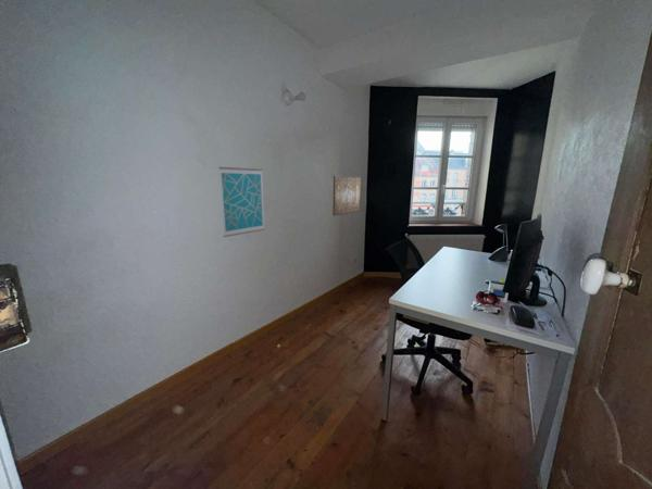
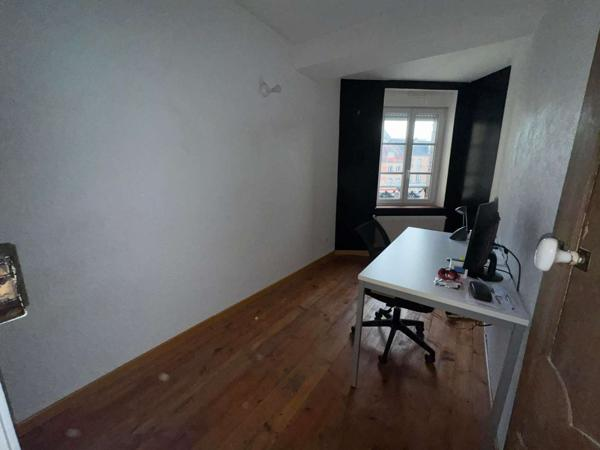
- wall art (348, 195)
- wall art (243, 201)
